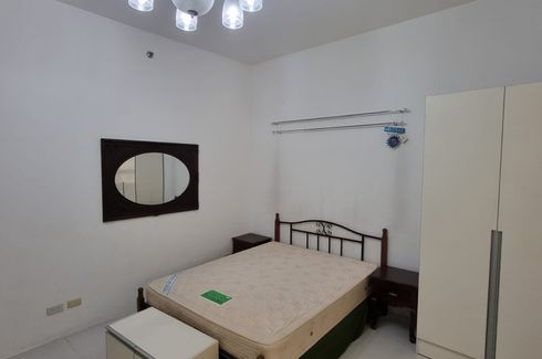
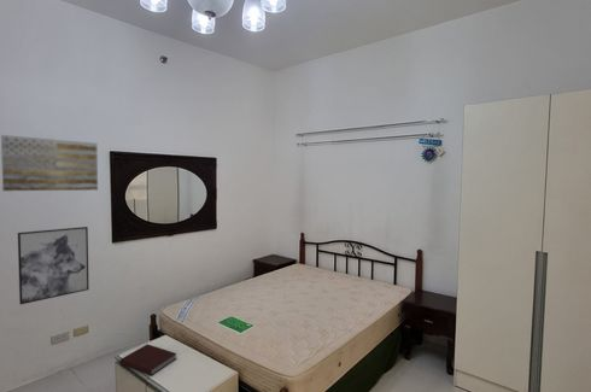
+ wall art (55, 263)
+ wall art (53, 164)
+ notebook (148, 358)
